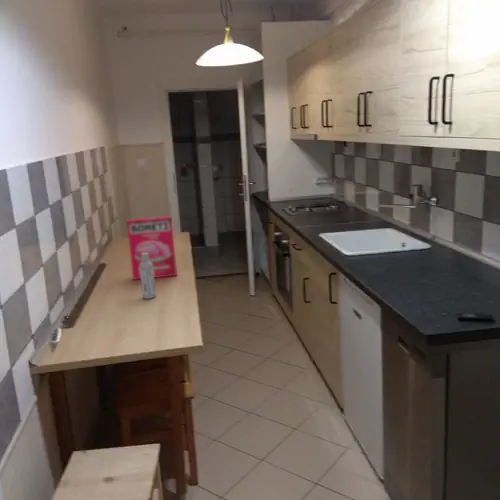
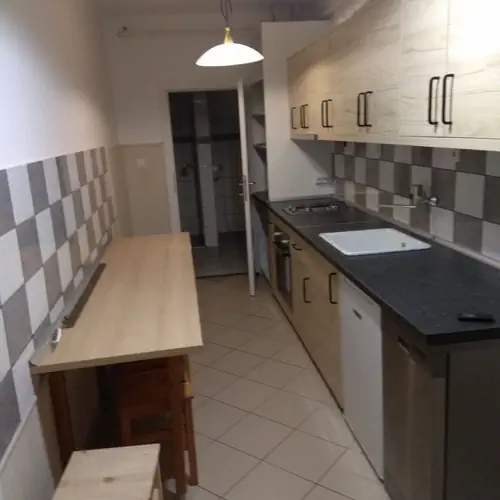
- bottle (147, 275)
- cereal box (152, 247)
